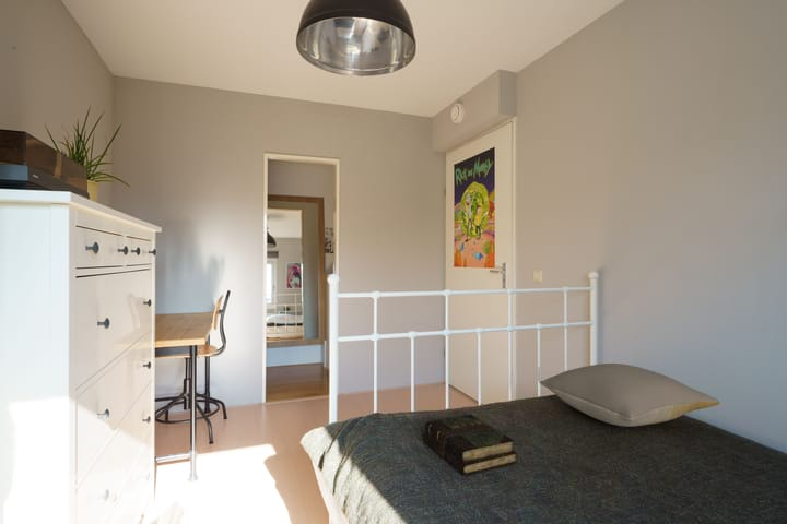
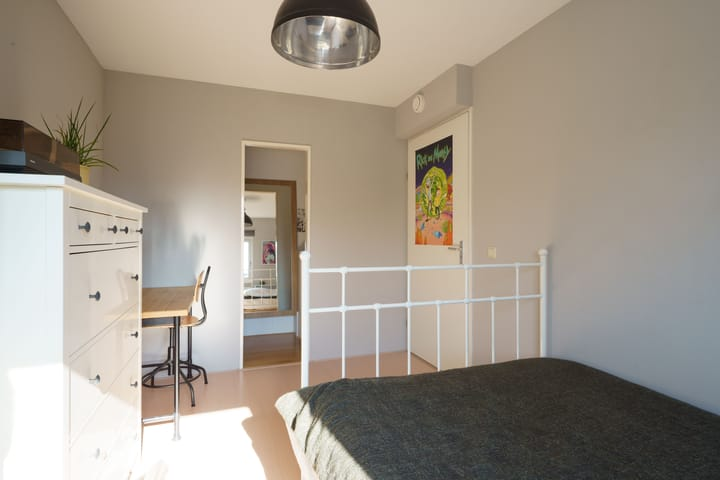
- book (467, 440)
- pillow (622, 391)
